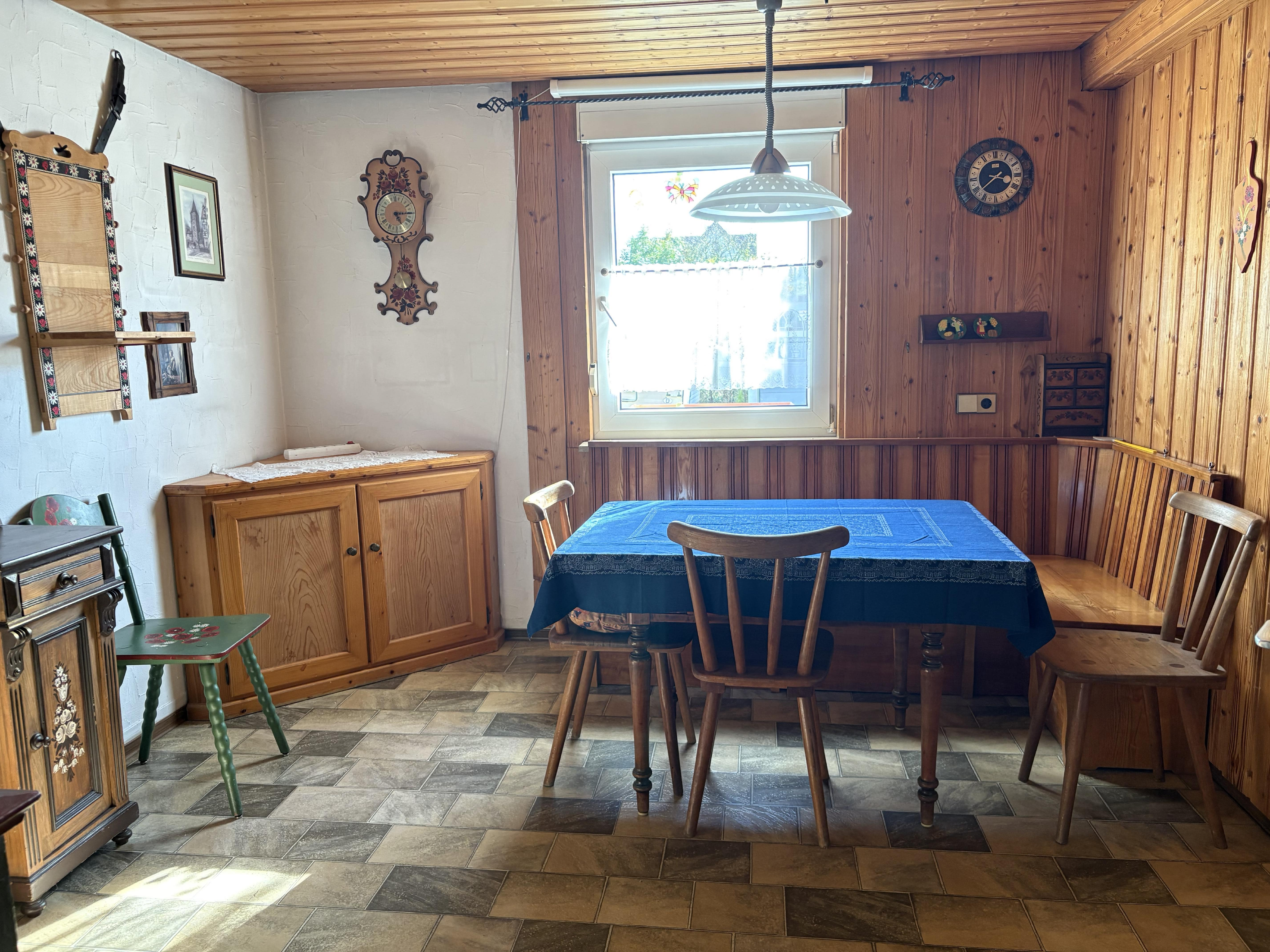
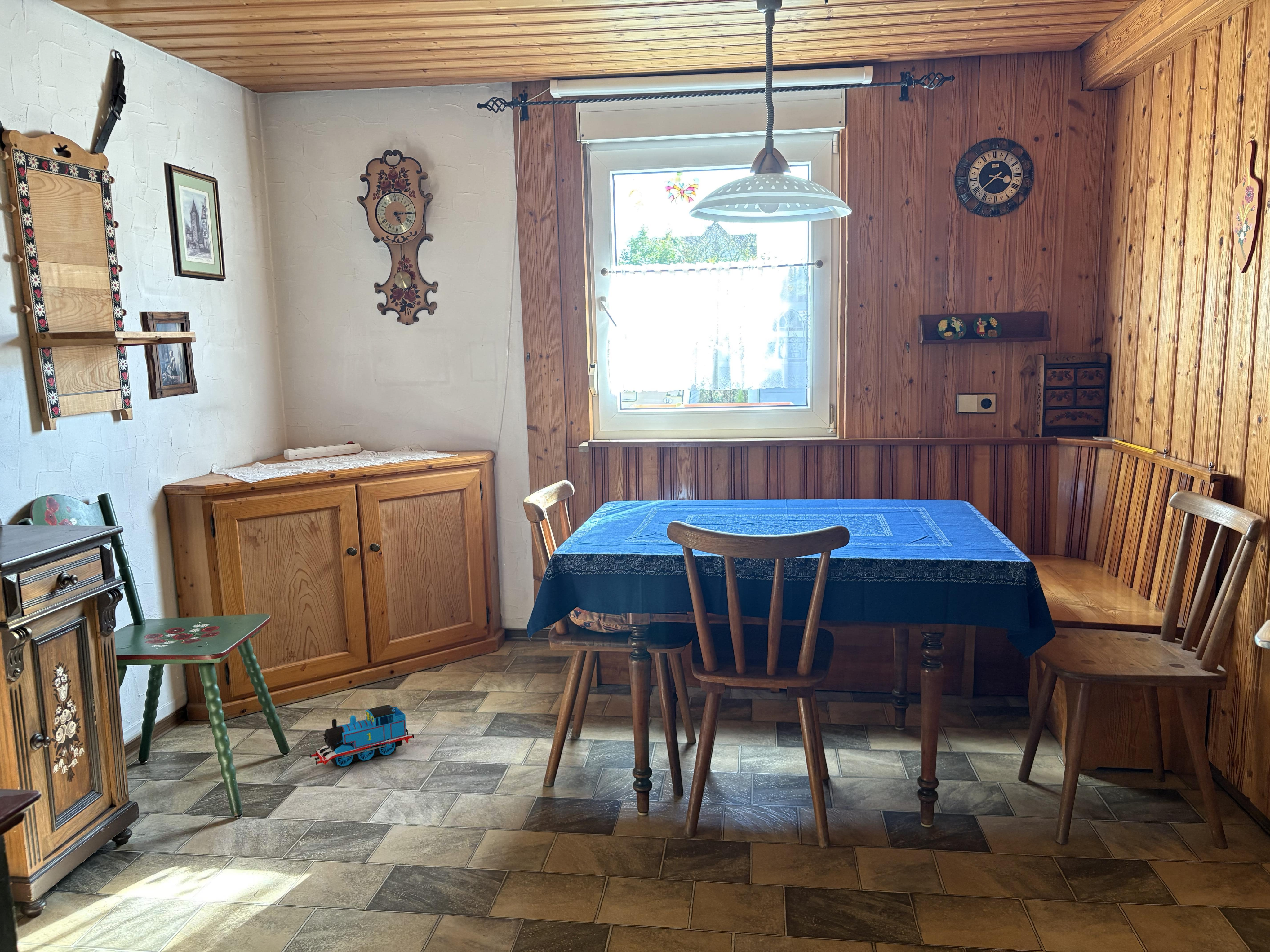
+ toy train (362, 735)
